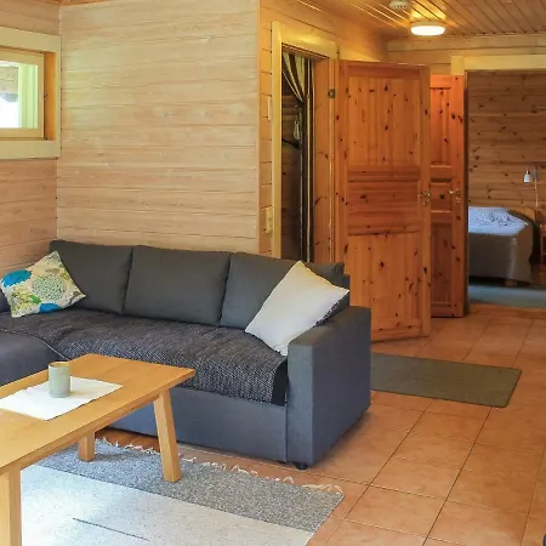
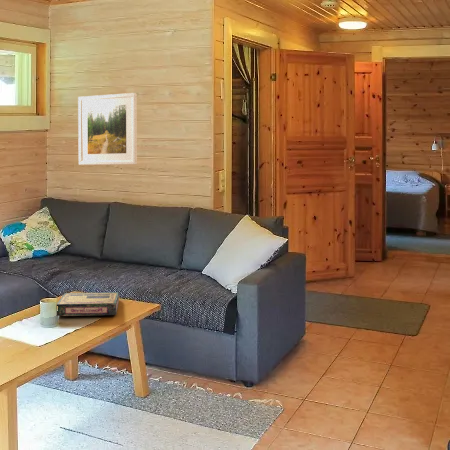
+ video game box (89, 303)
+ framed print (106, 129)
